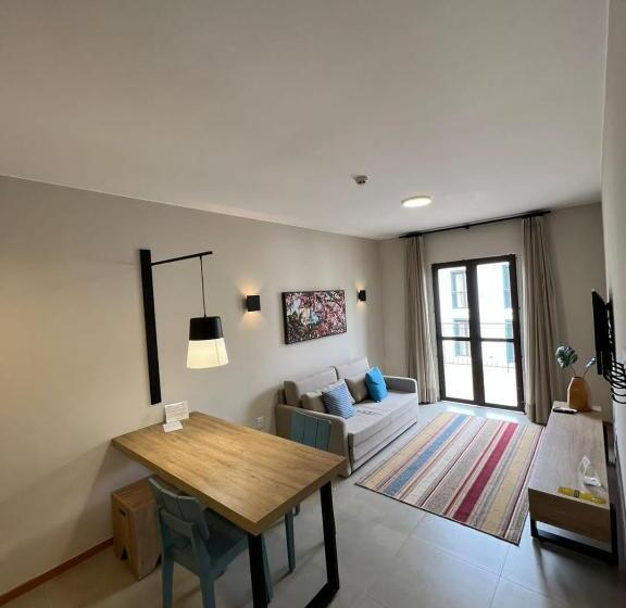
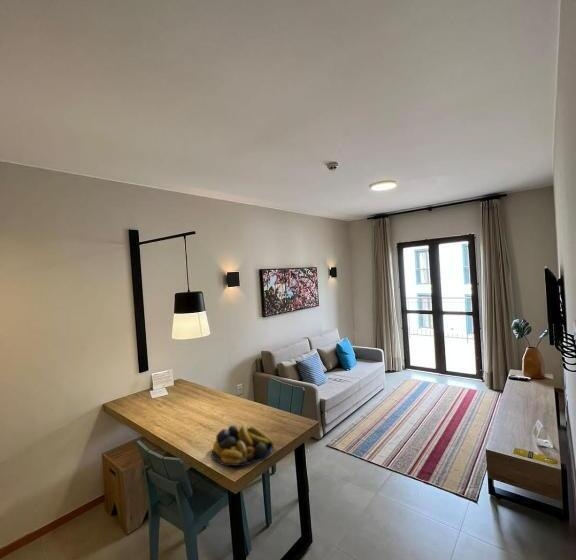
+ fruit bowl (241, 439)
